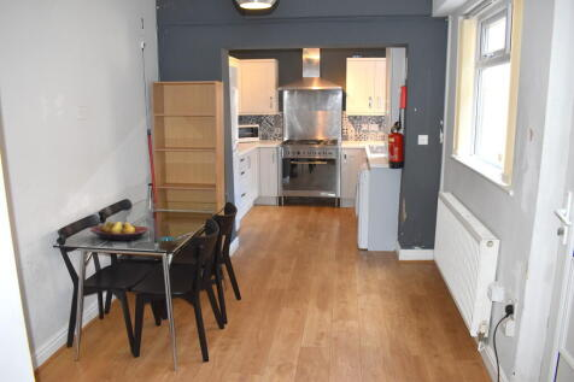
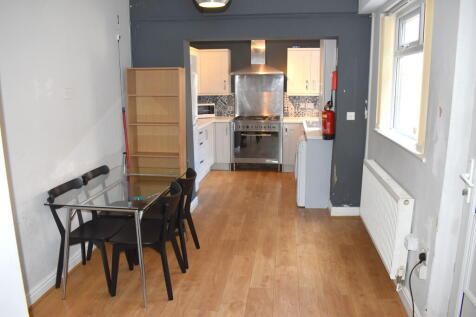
- fruit bowl (119, 229)
